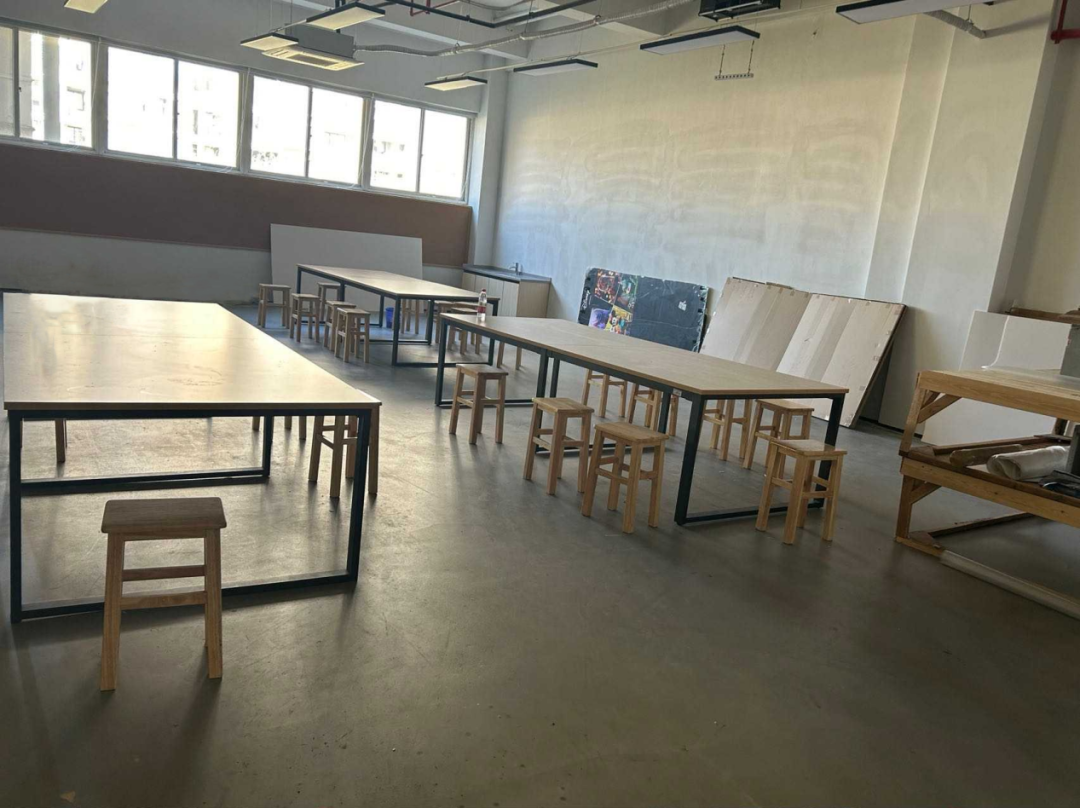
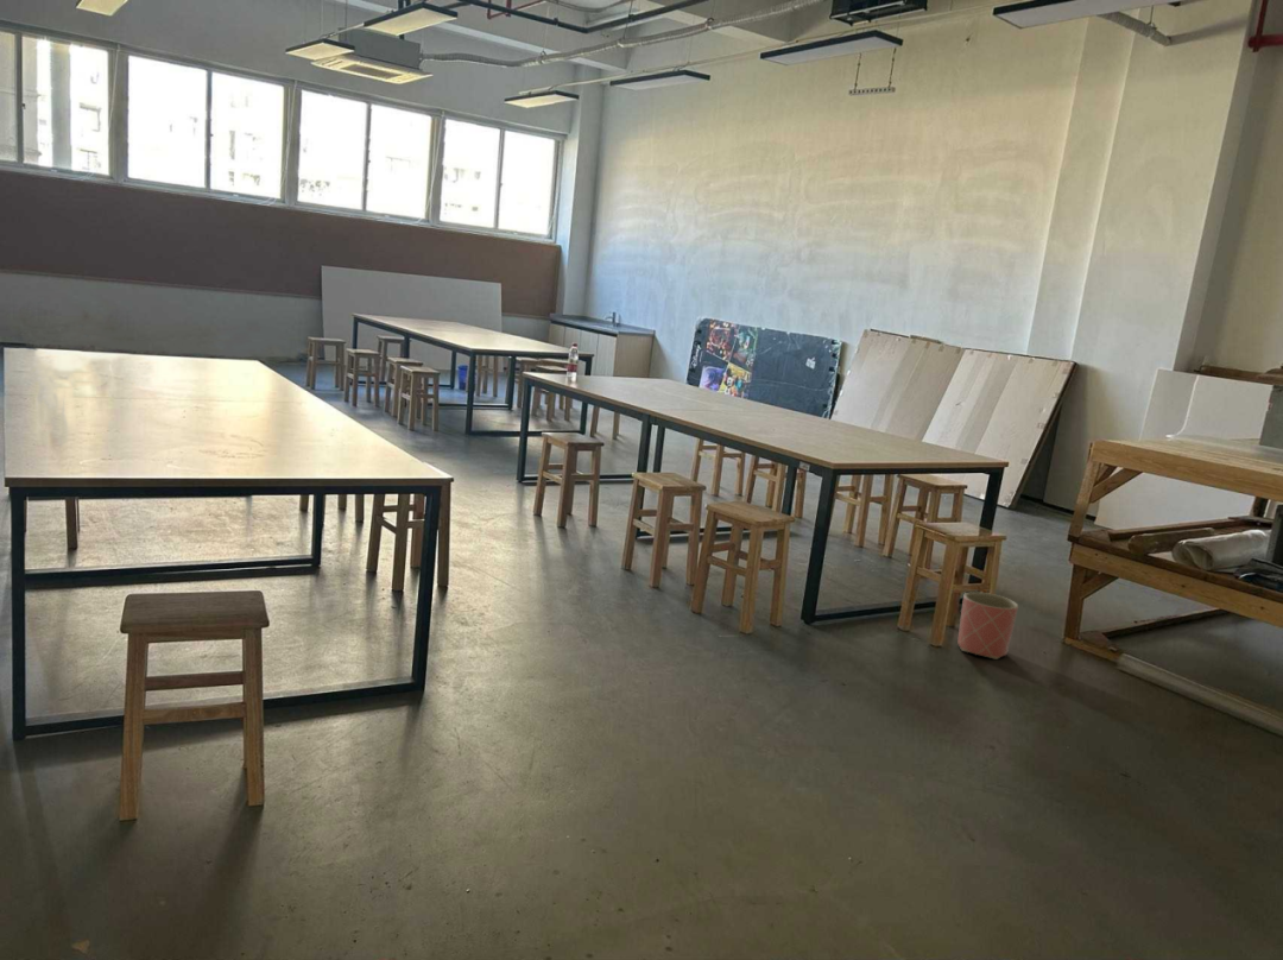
+ planter (986, 625)
